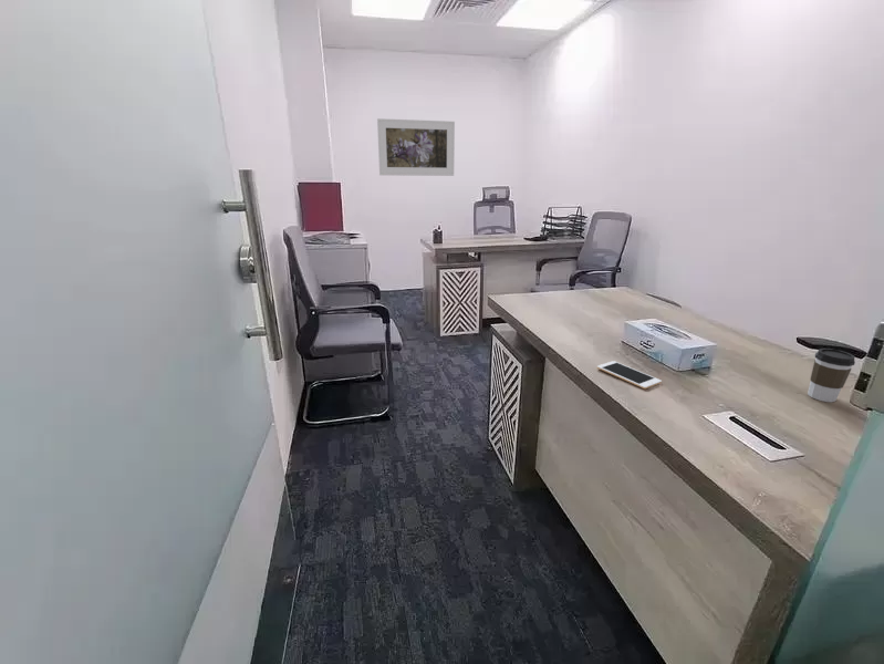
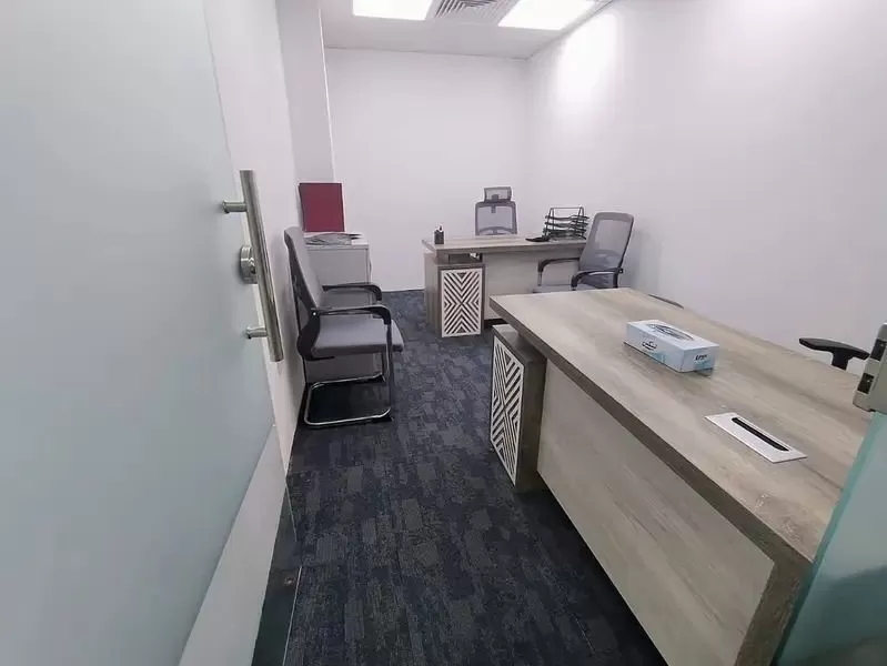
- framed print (416, 148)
- cell phone (627, 374)
- coffee cup (829, 375)
